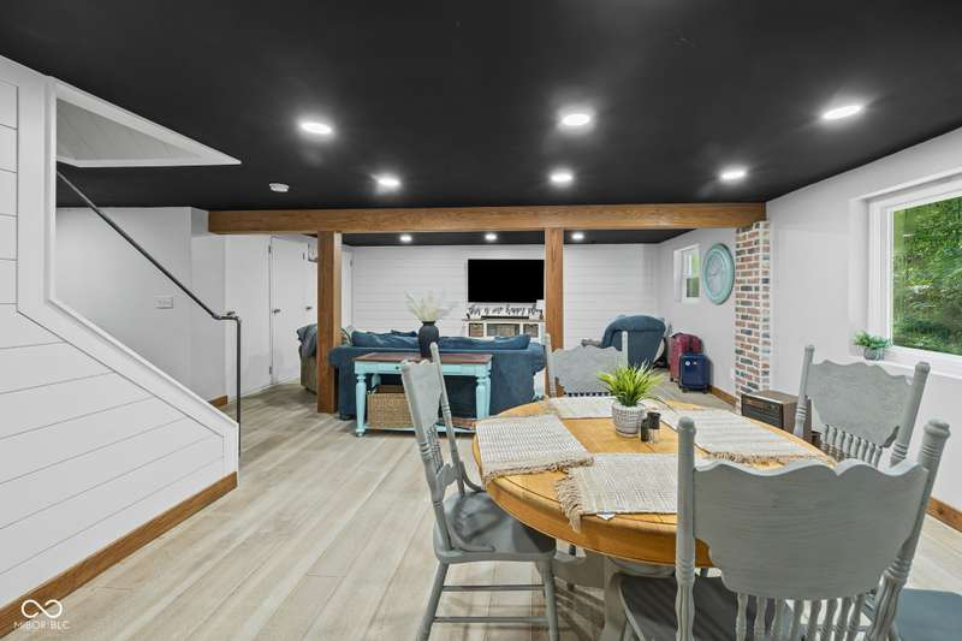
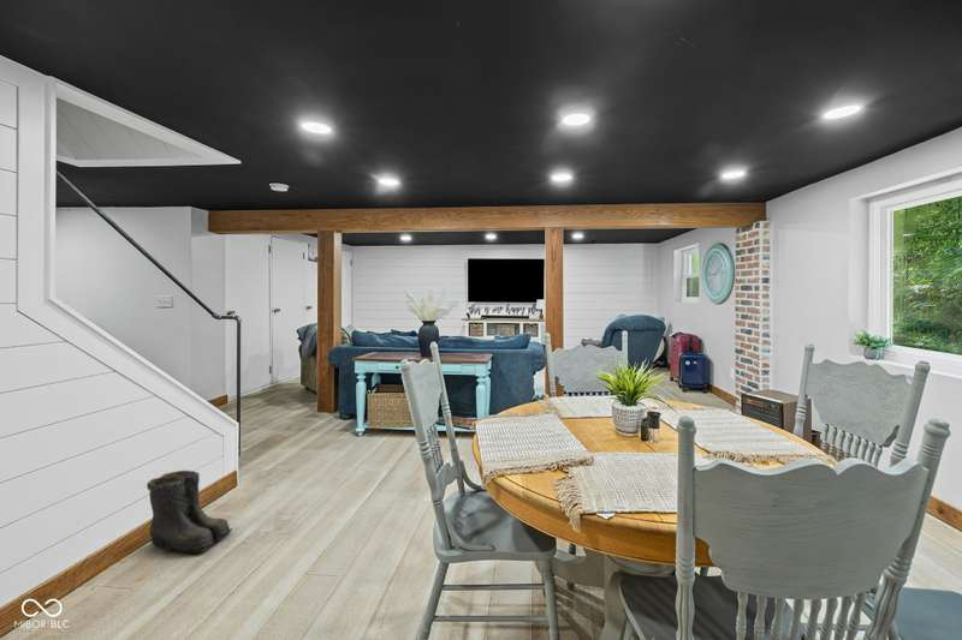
+ boots (188, 508)
